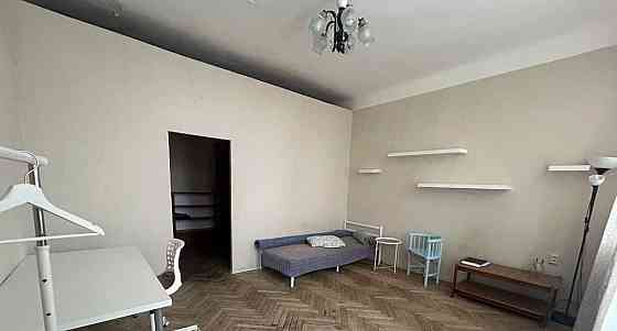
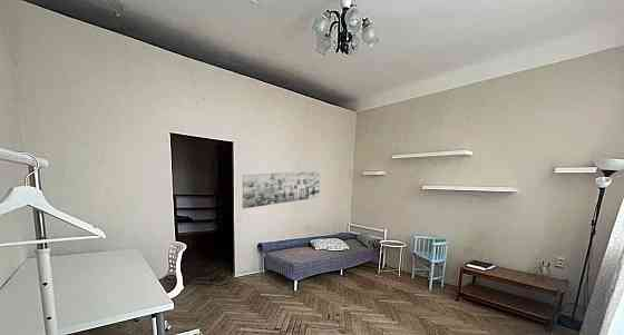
+ wall art (285, 187)
